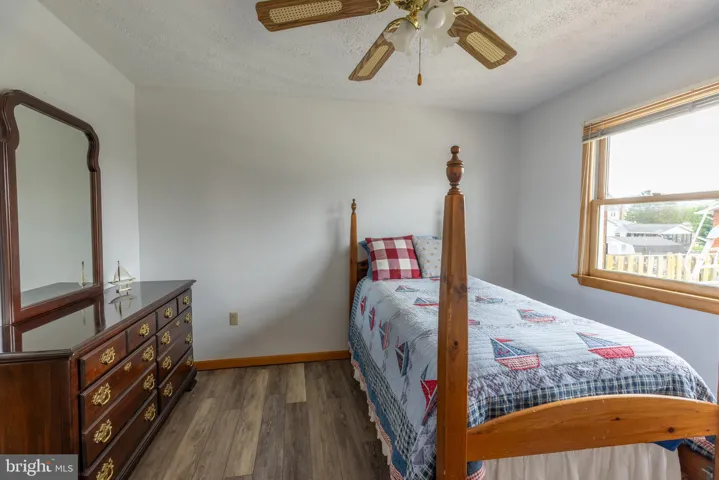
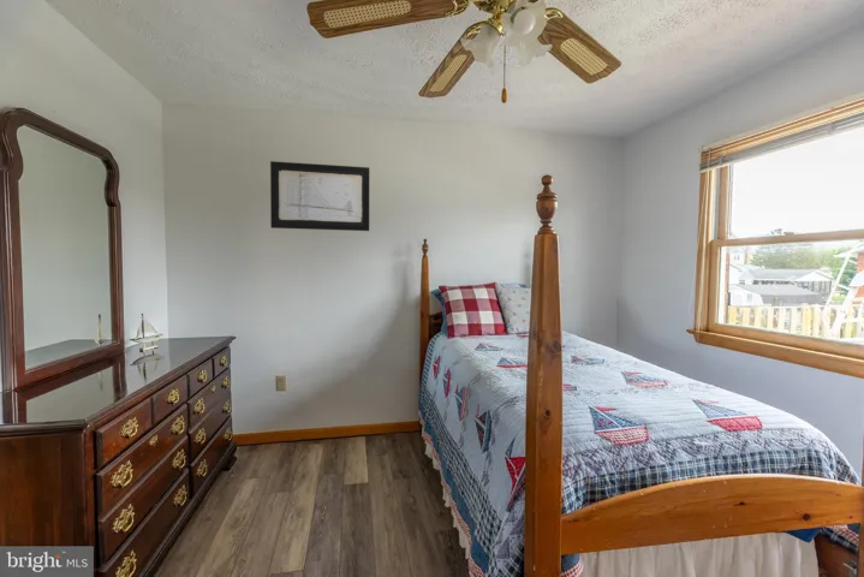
+ wall art (321, 197)
